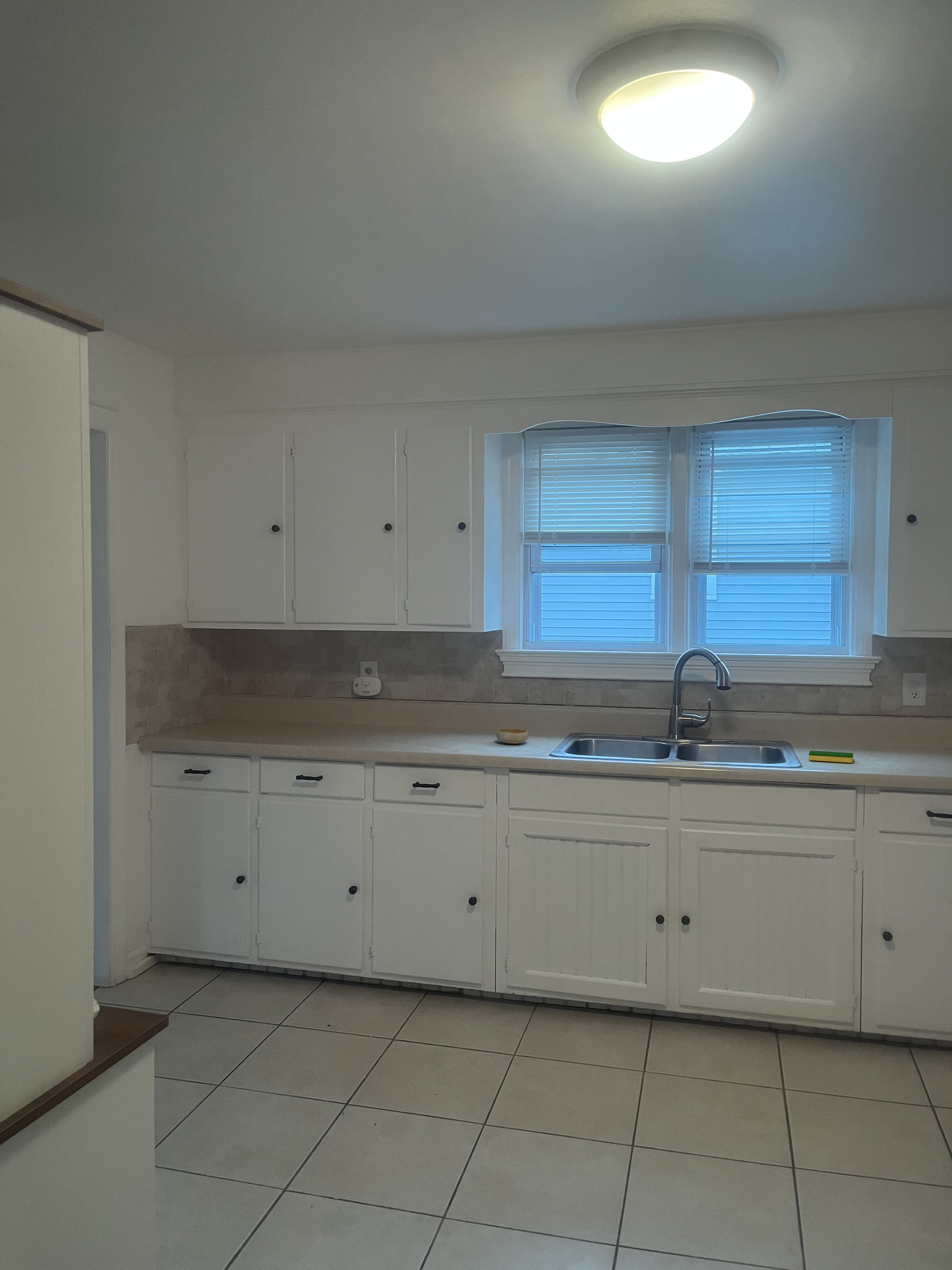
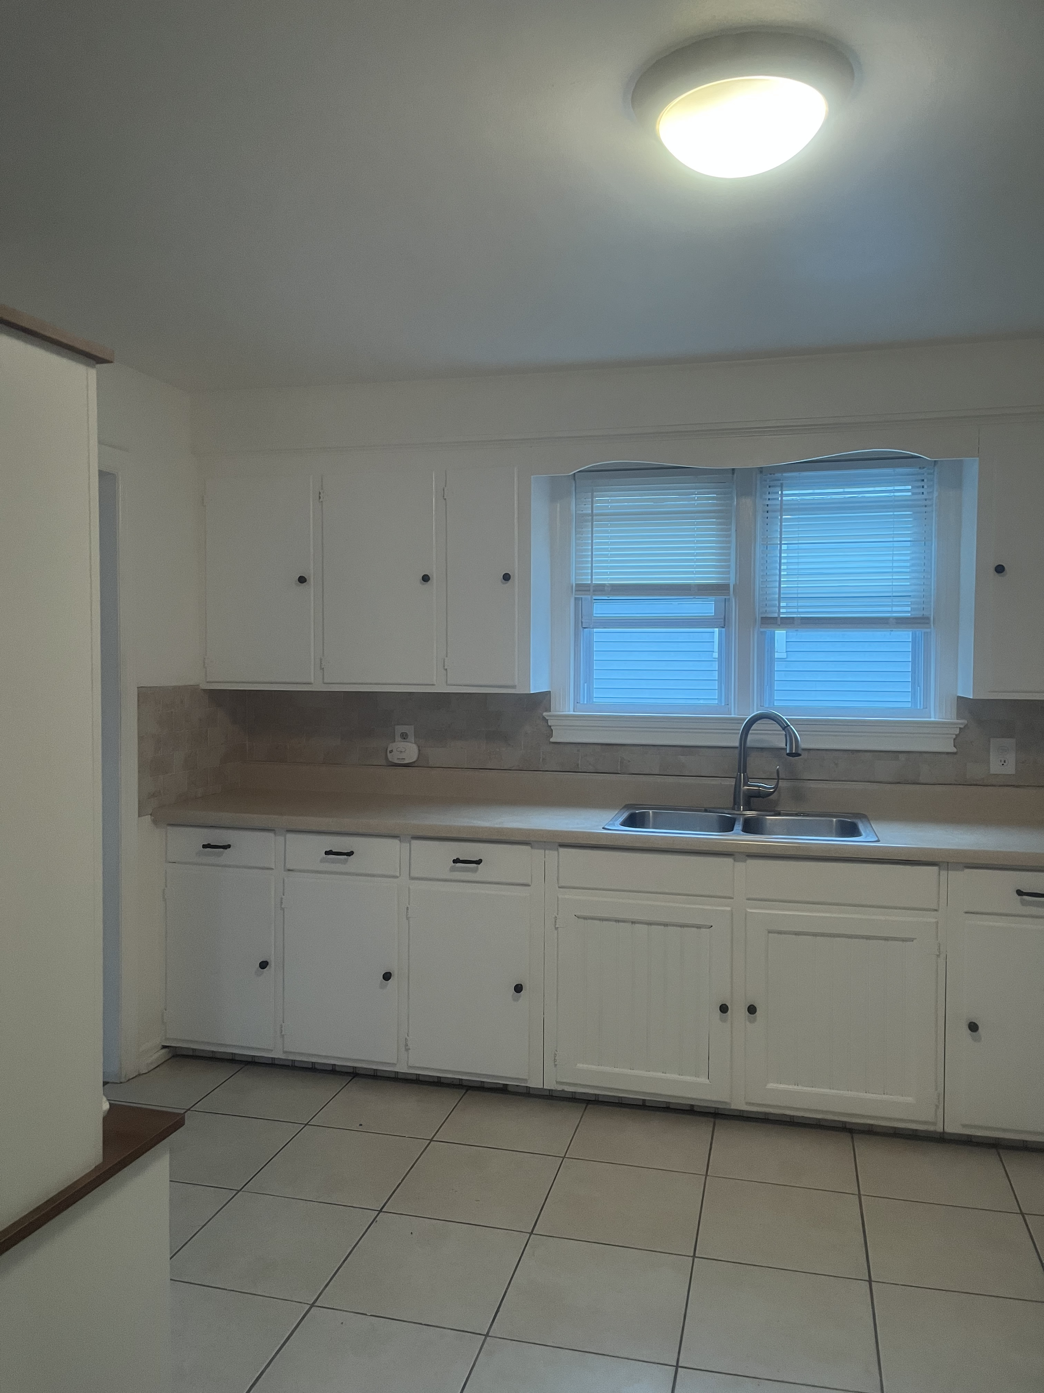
- dish sponge (831, 757)
- bowl (512, 736)
